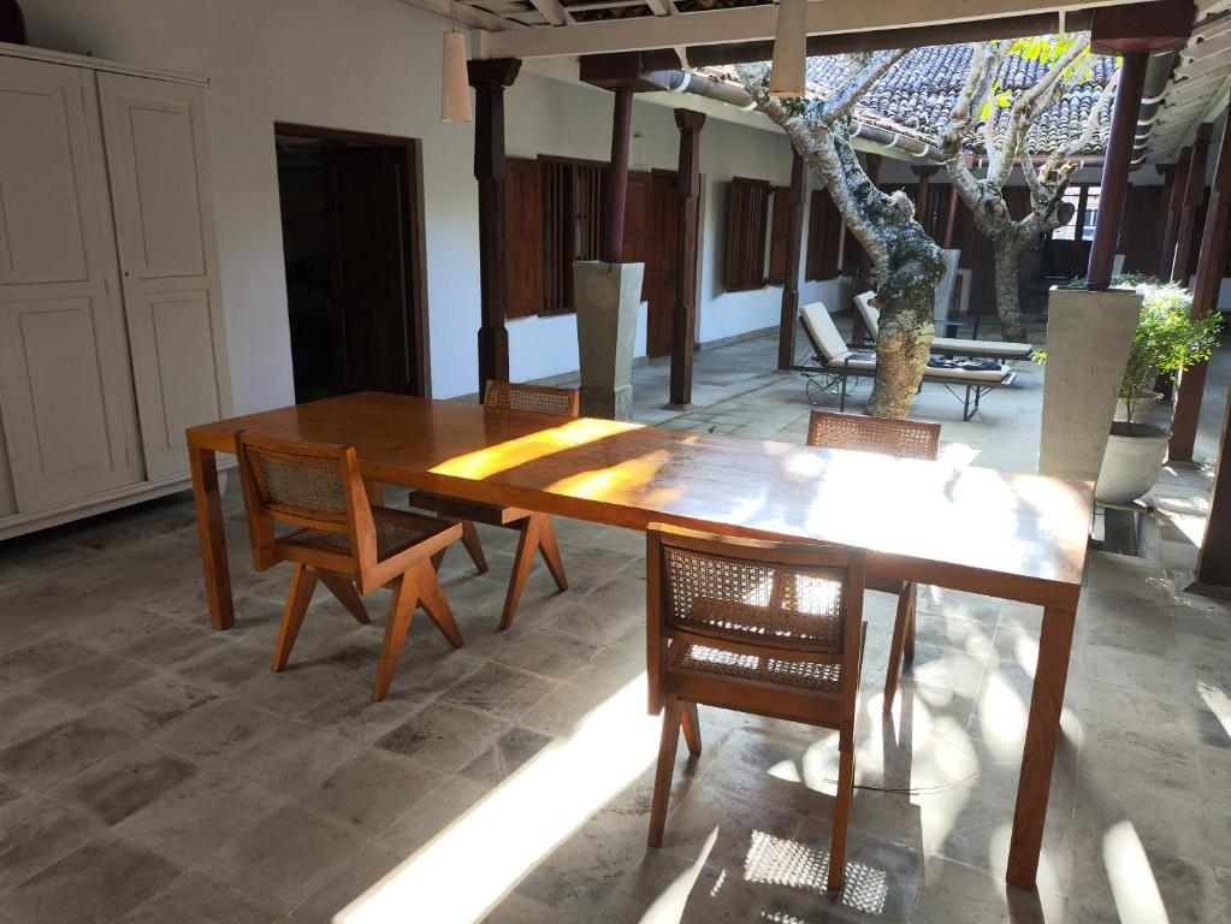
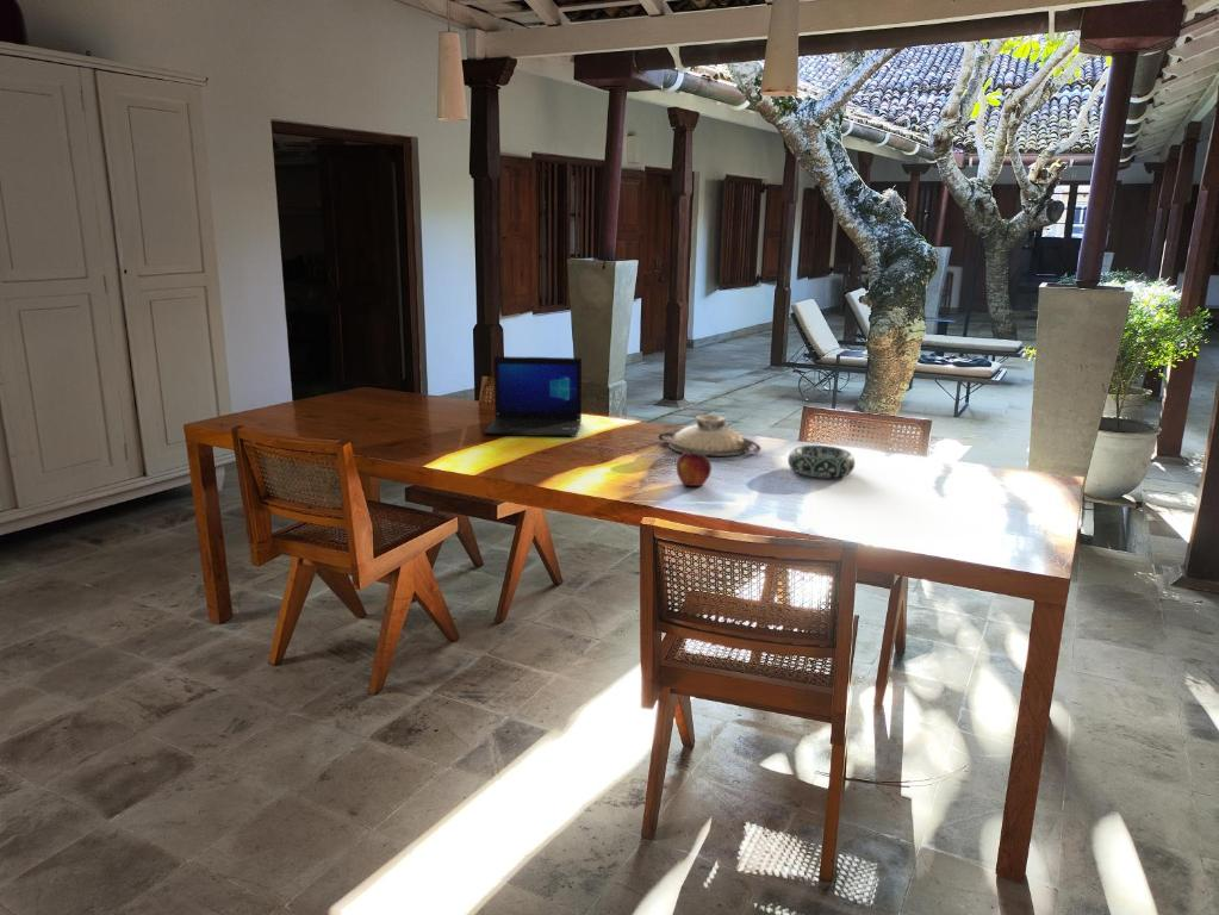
+ laptop (534, 396)
+ fruit (694, 467)
+ decorative bowl (821, 461)
+ teapot (709, 431)
